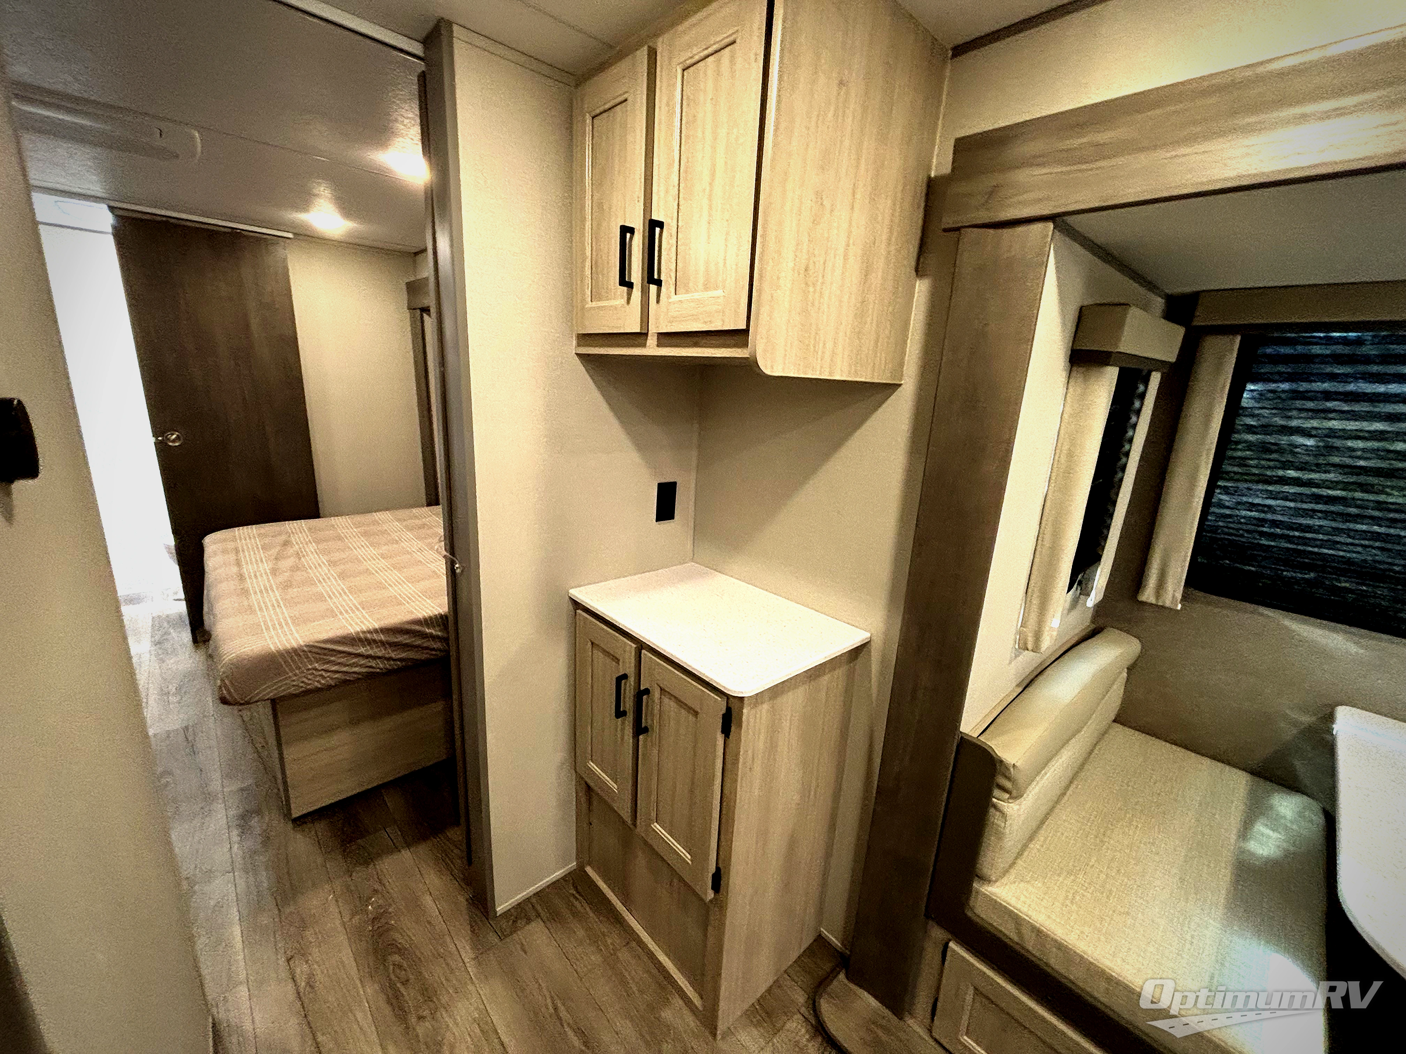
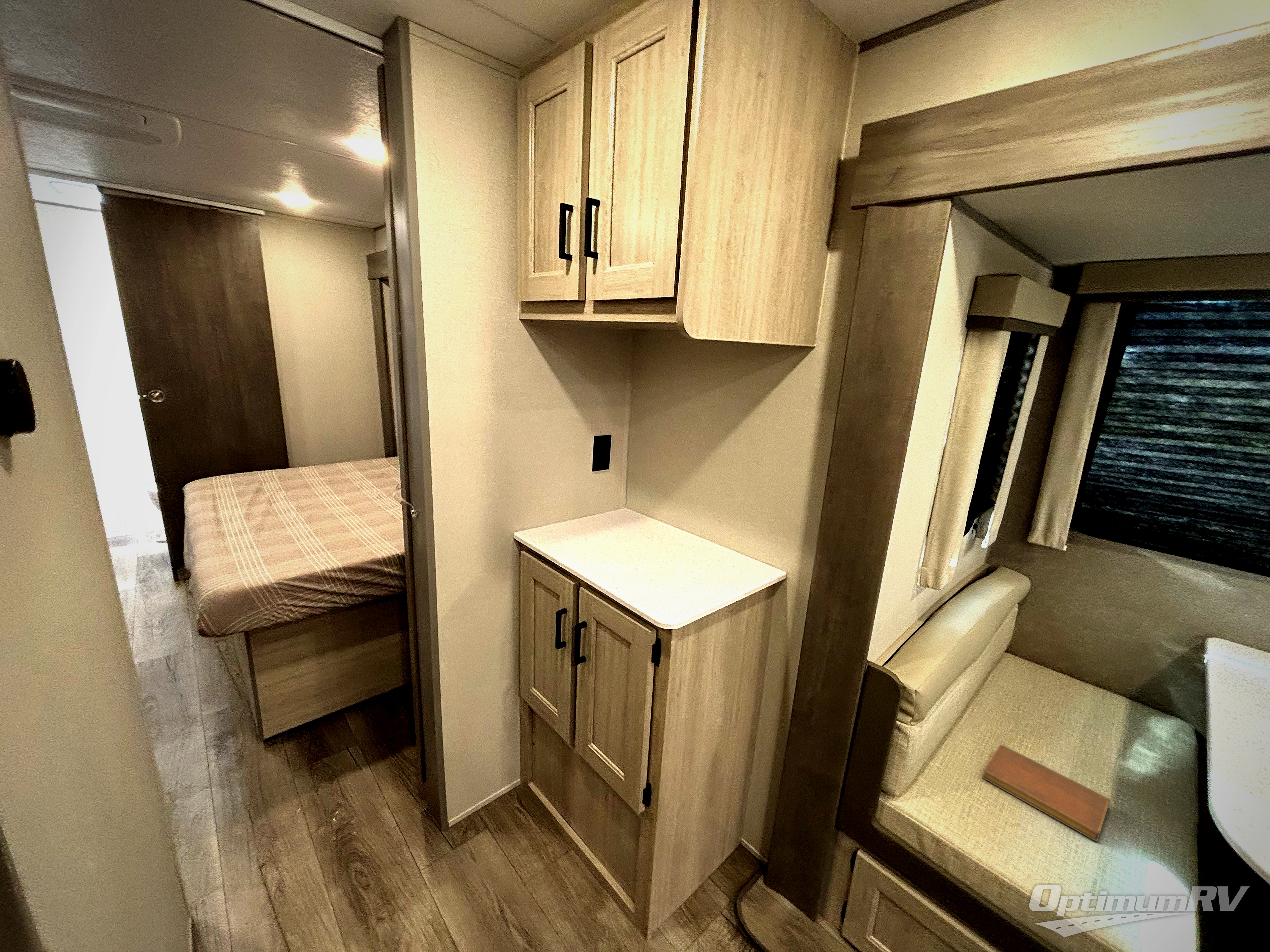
+ notebook (1044, 787)
